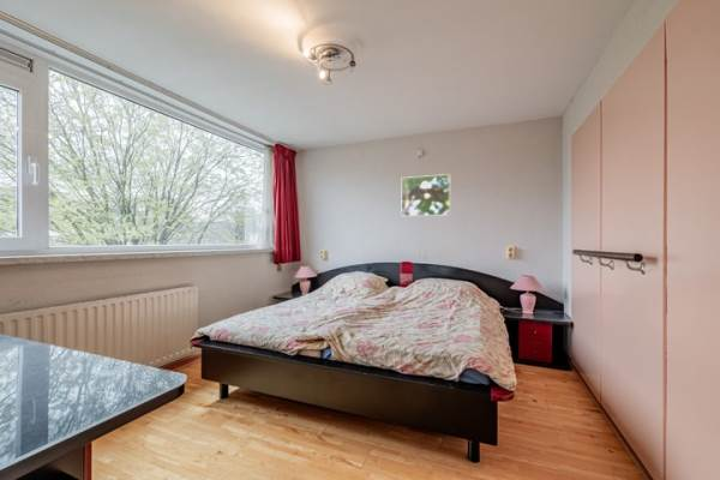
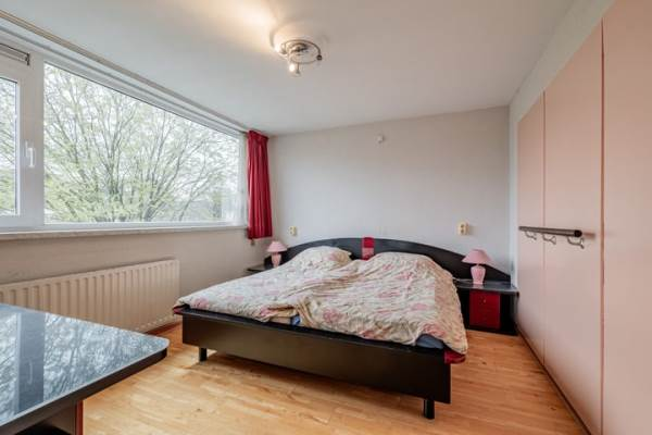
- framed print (425, 196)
